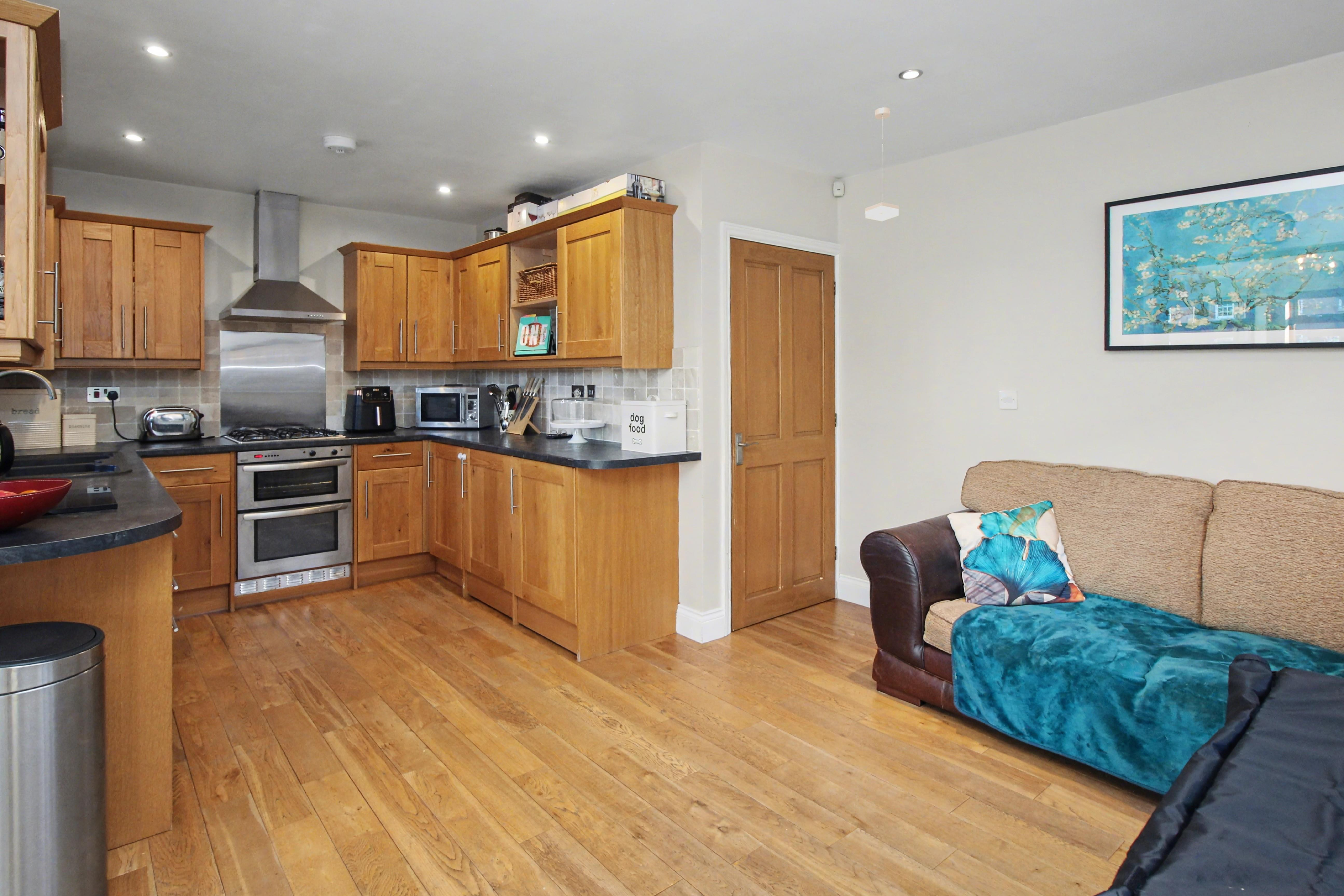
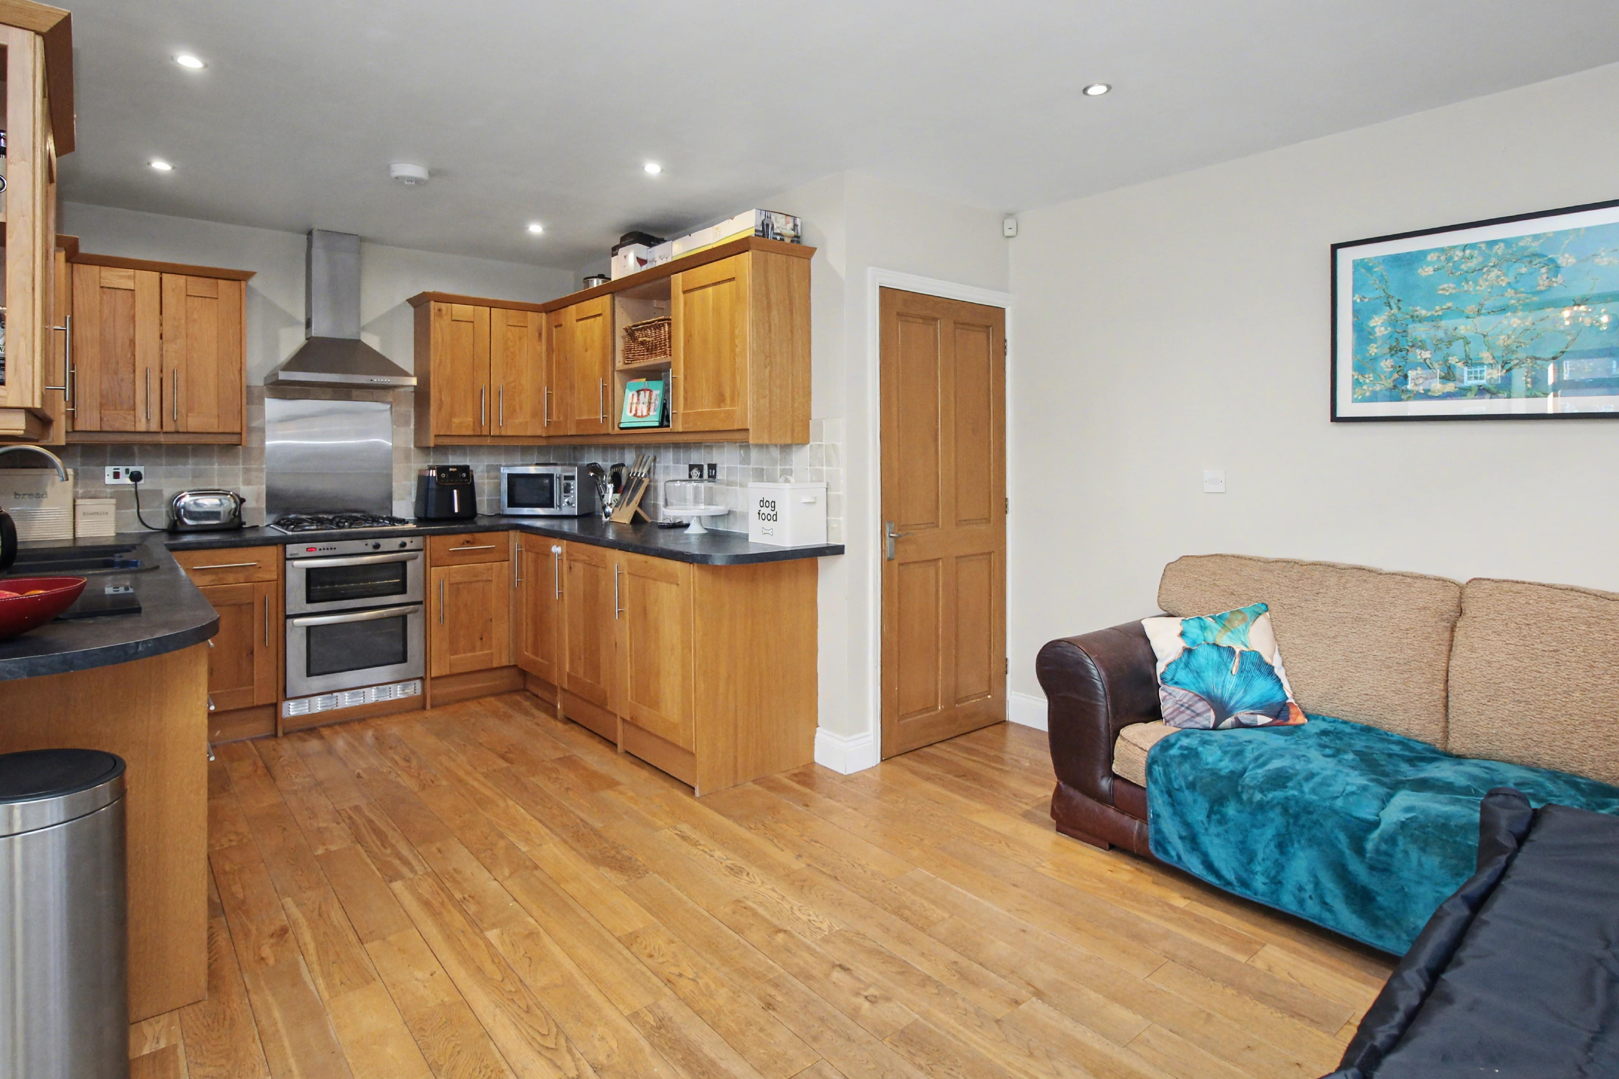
- pendant lamp (882, 164)
